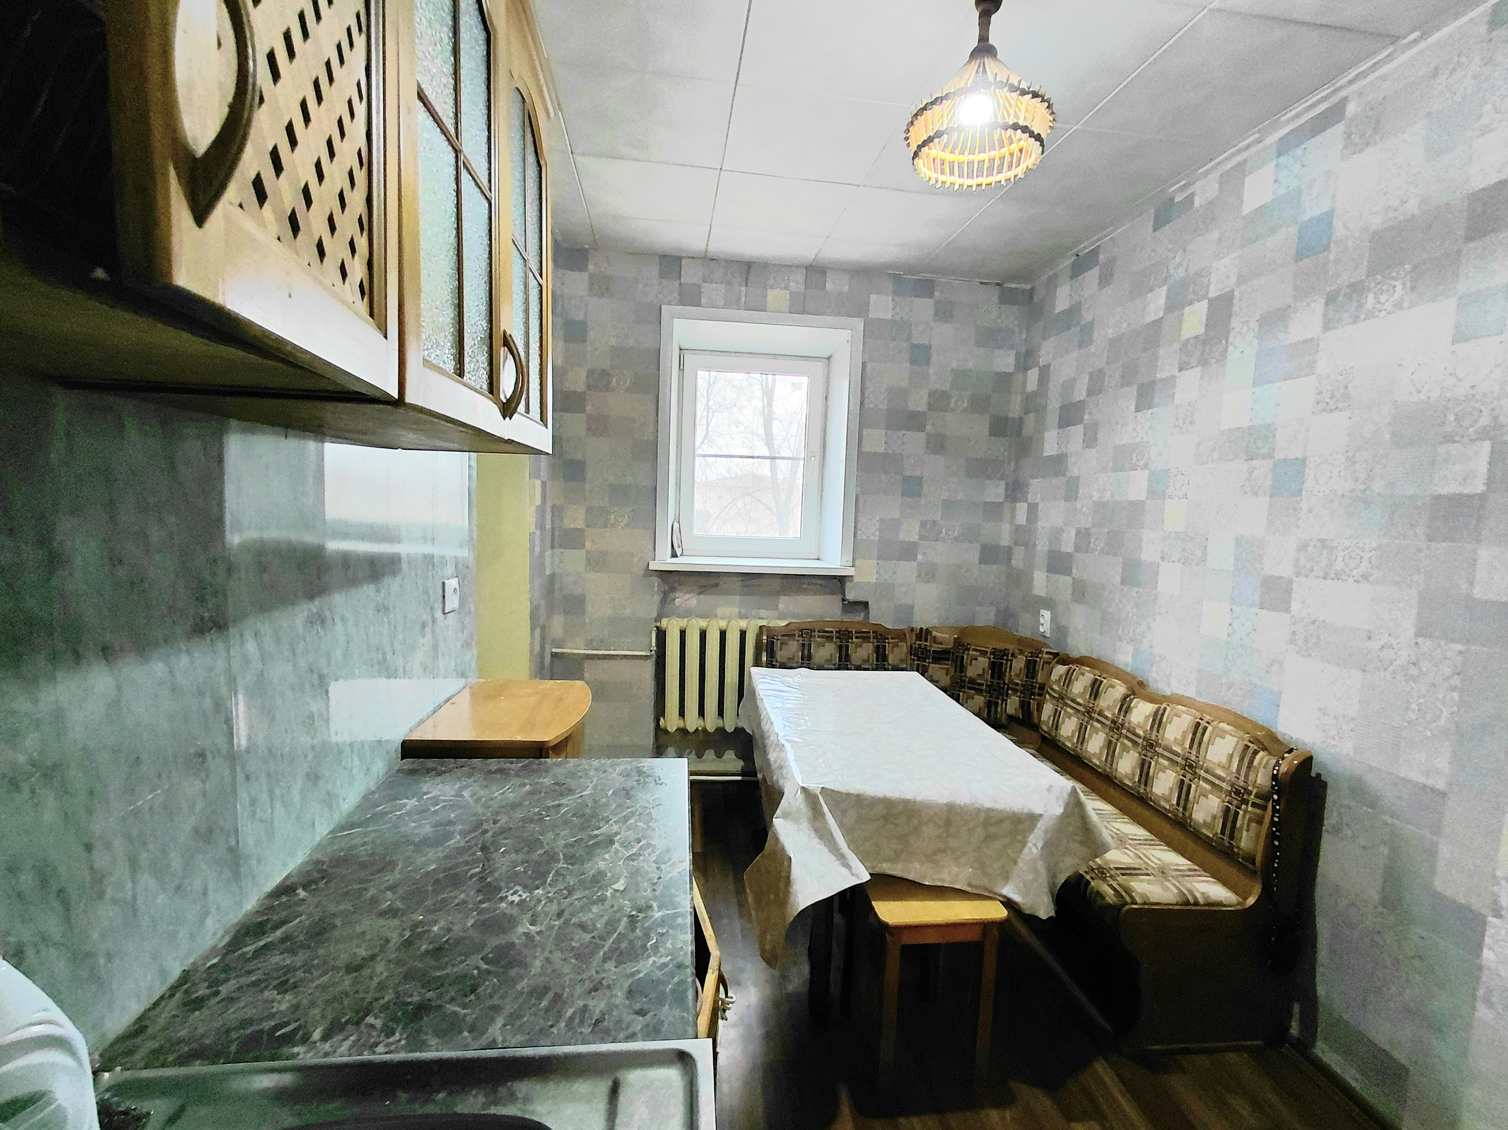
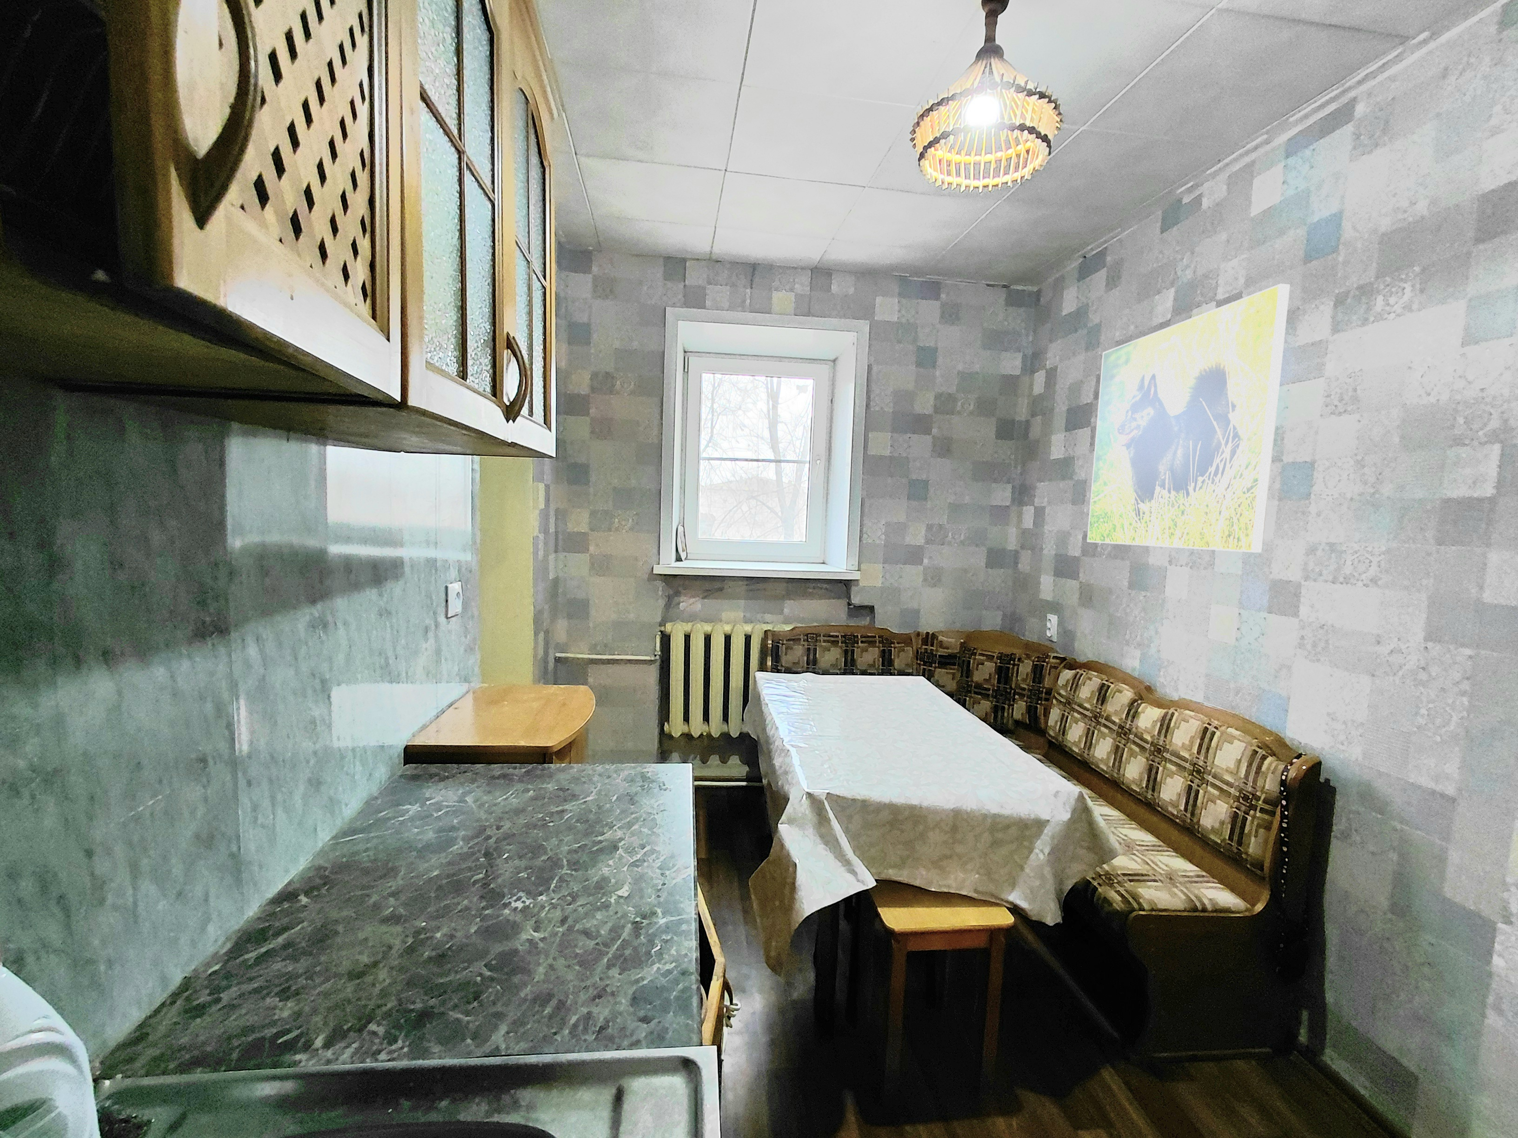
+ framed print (1170, 436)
